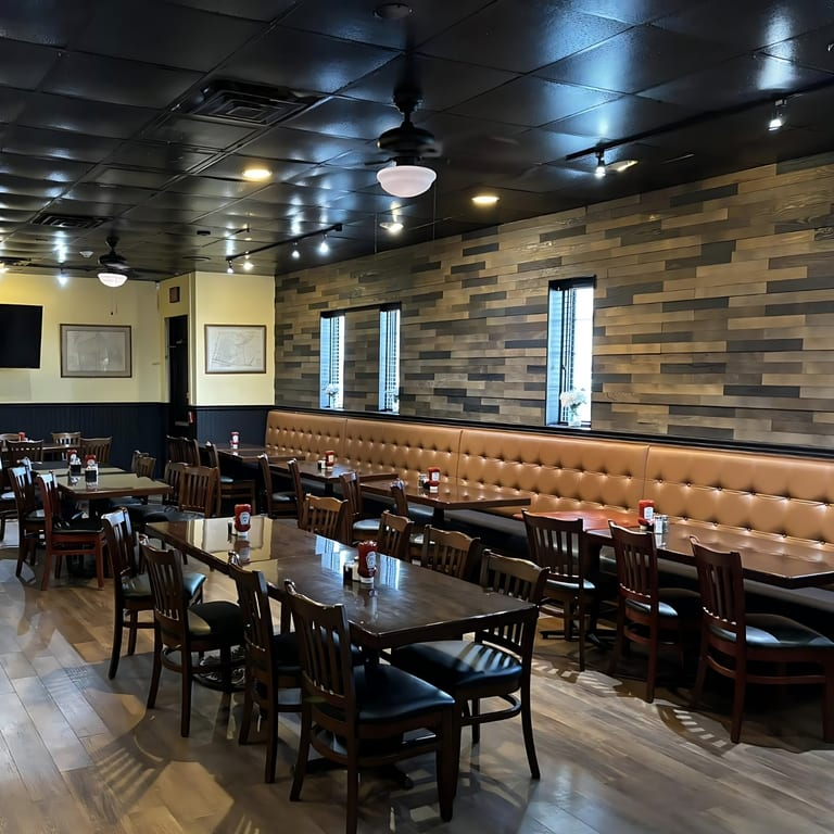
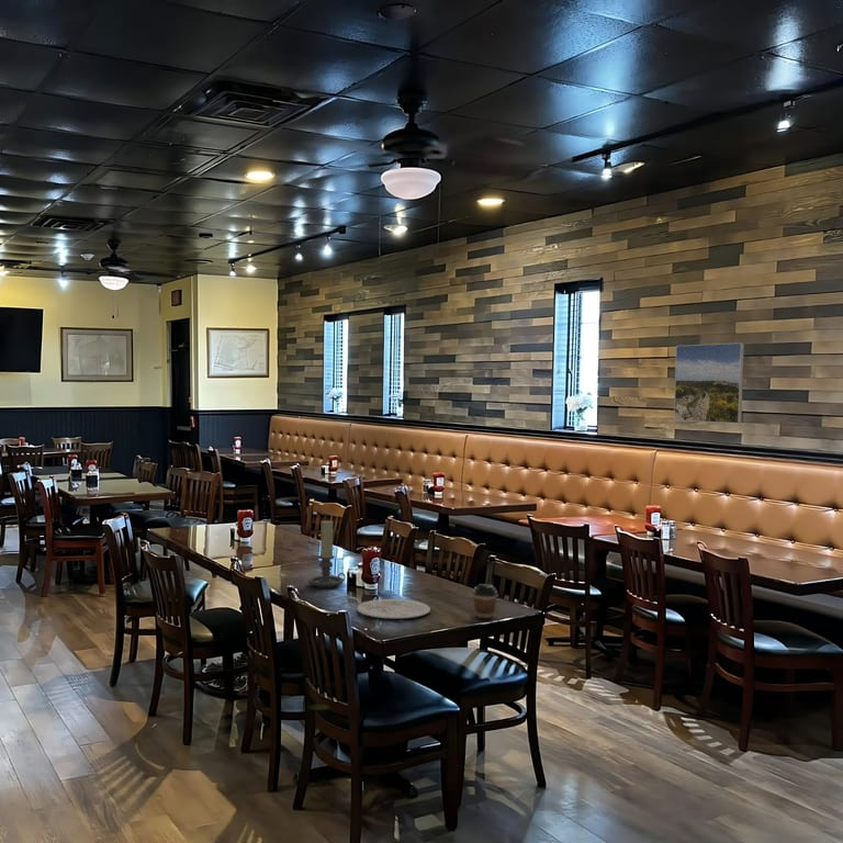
+ candle holder (329, 552)
+ coffee cup (484, 599)
+ plate (393, 609)
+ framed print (707, 383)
